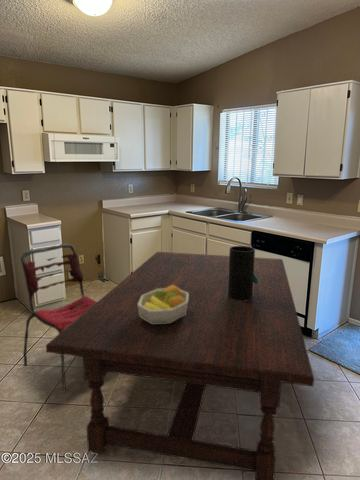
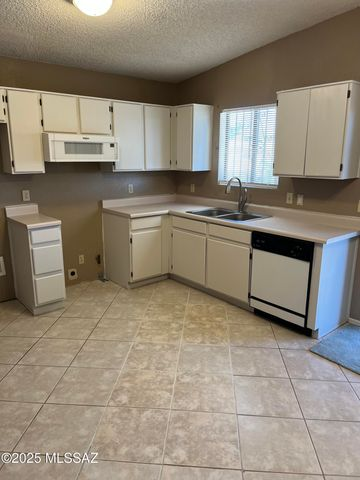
- fruit bowl (164, 302)
- dining table (201, 334)
- vase (242, 272)
- chair (69, 309)
